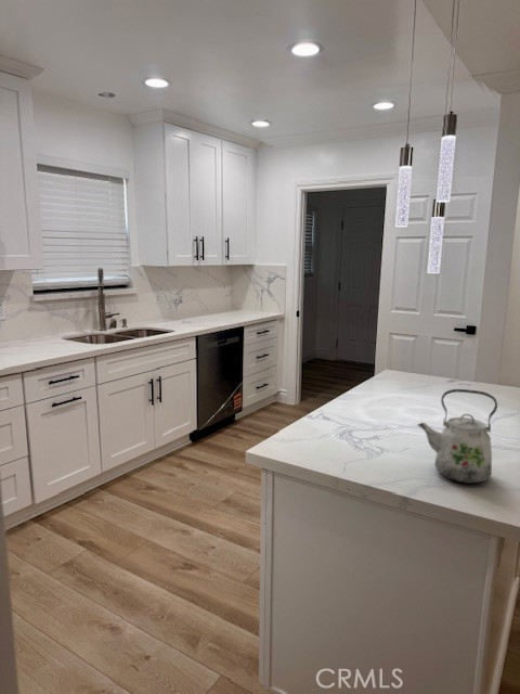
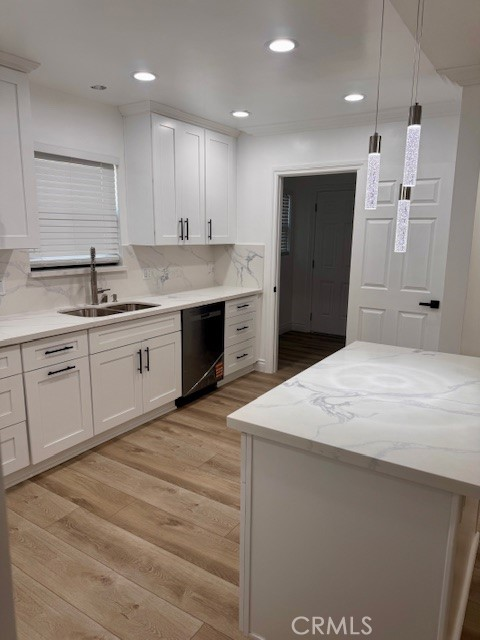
- kettle (454, 432)
